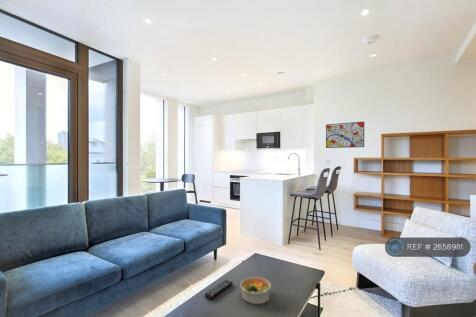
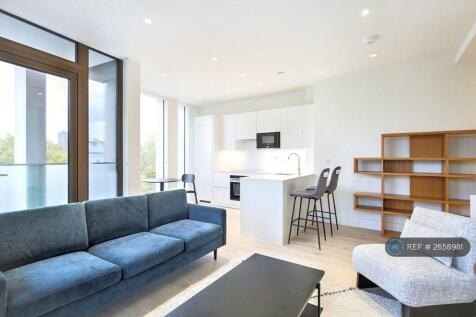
- wall art (344, 135)
- bowl (255, 289)
- remote control (219, 288)
